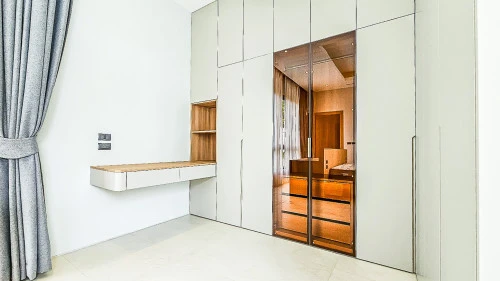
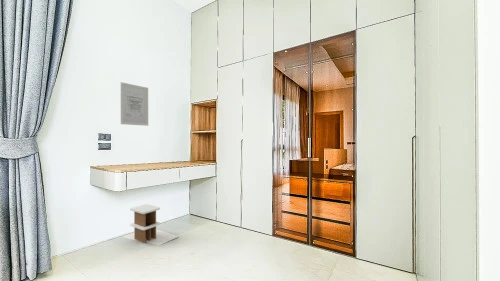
+ wall art (135, 105)
+ side table (145, 223)
